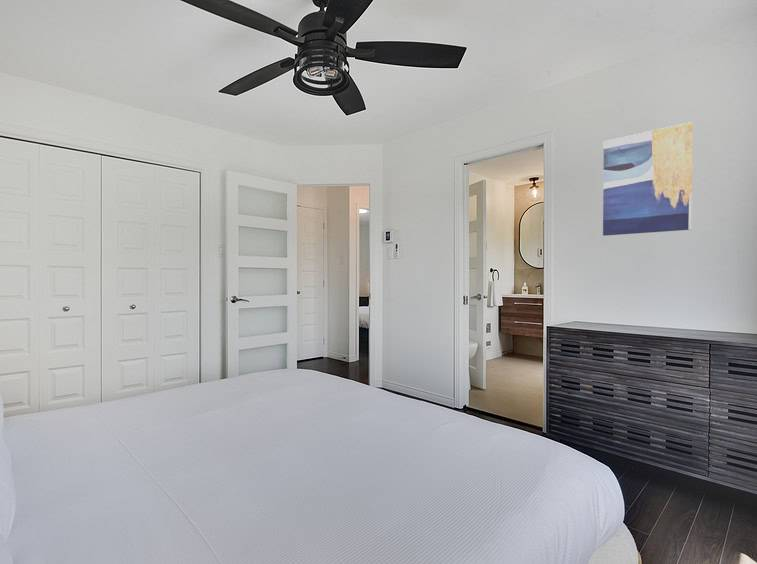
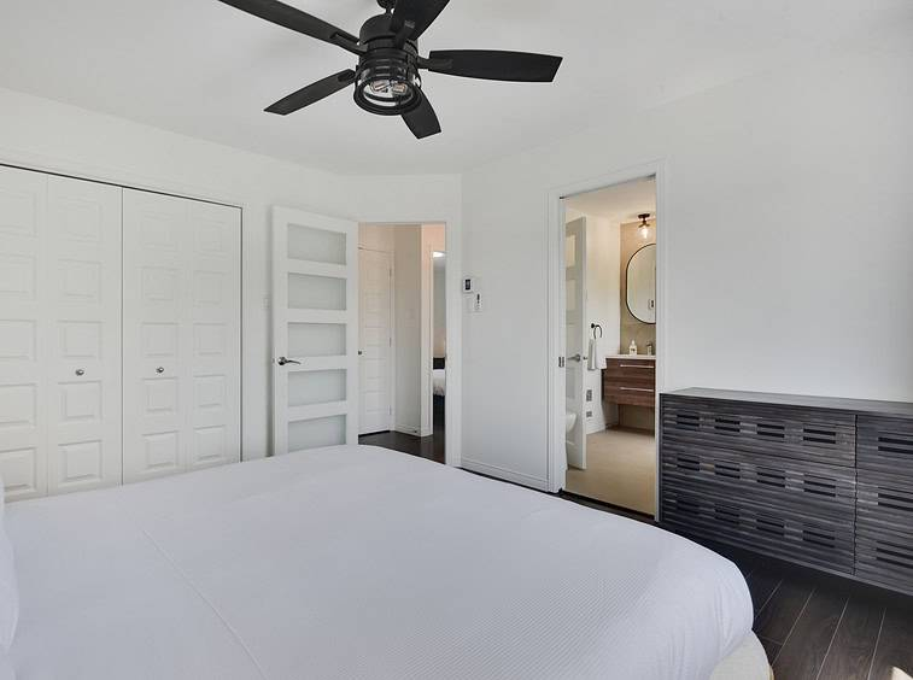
- wall art (645, 182)
